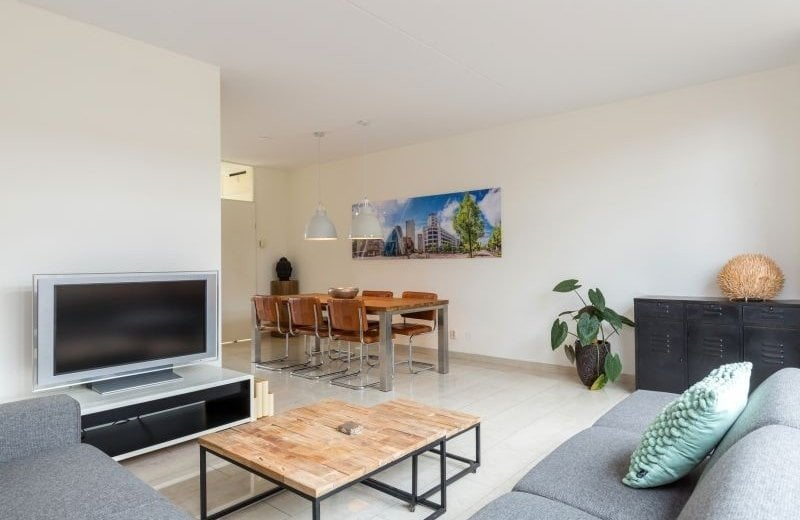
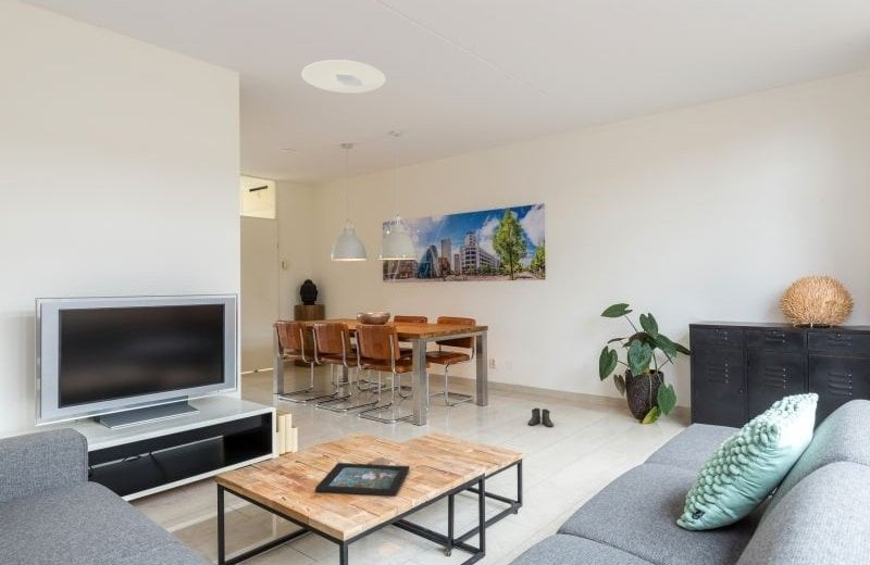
+ boots (539, 416)
+ decorative tray (364, 478)
+ ceiling light (344, 73)
